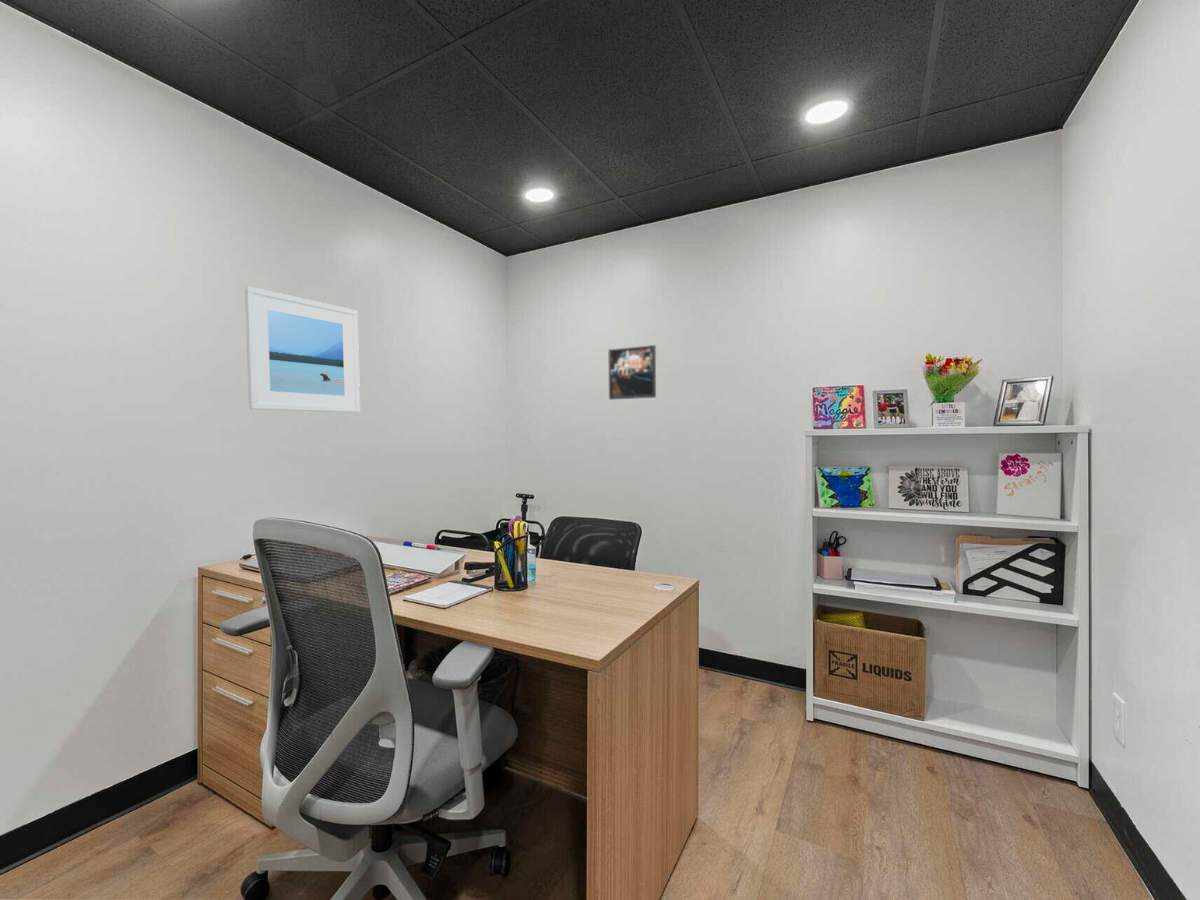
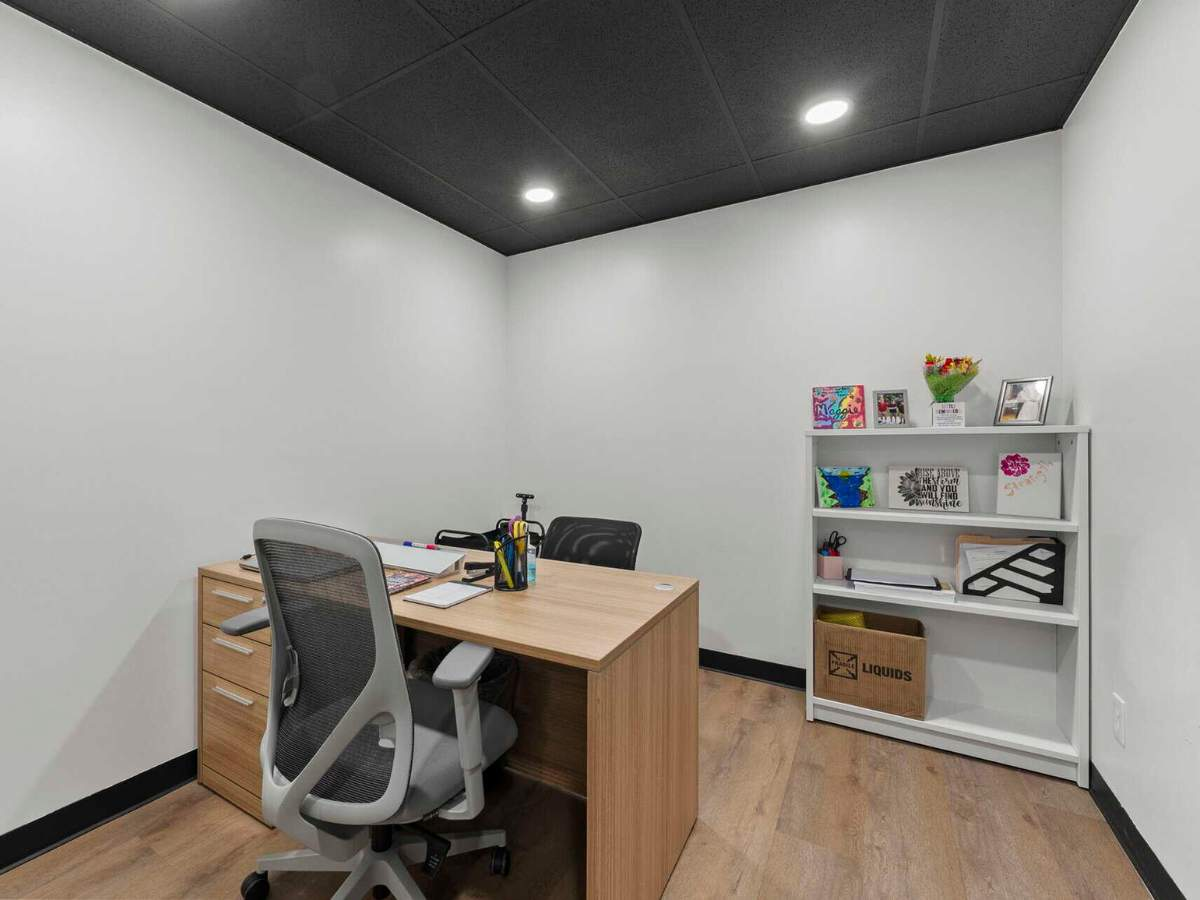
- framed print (631, 373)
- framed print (307, 355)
